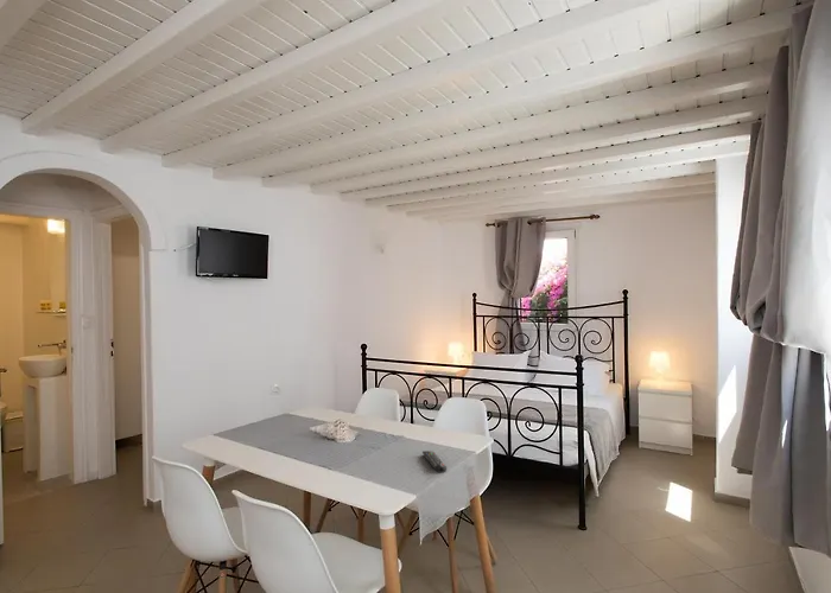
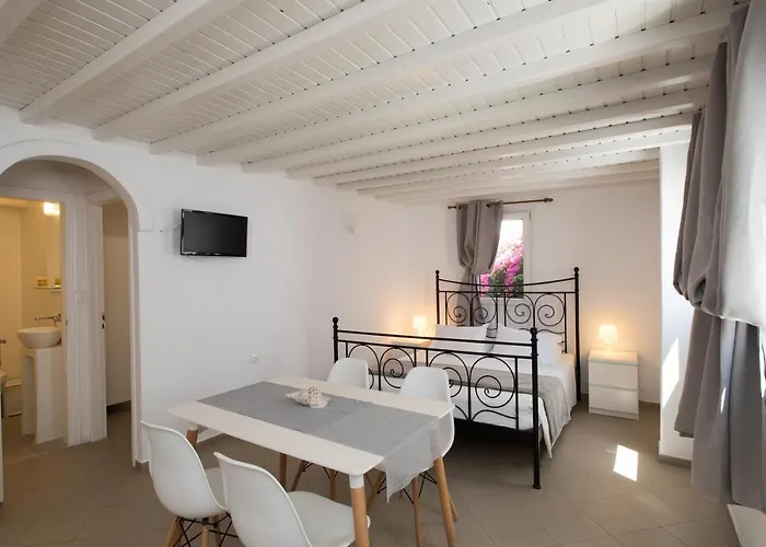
- remote control (433, 460)
